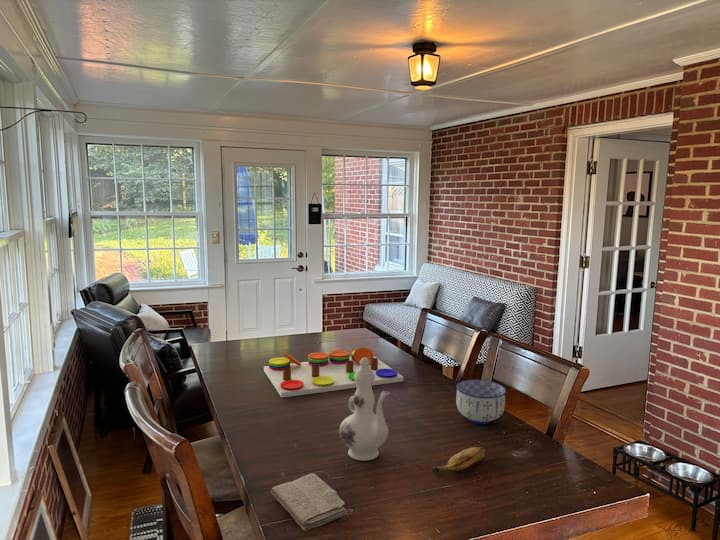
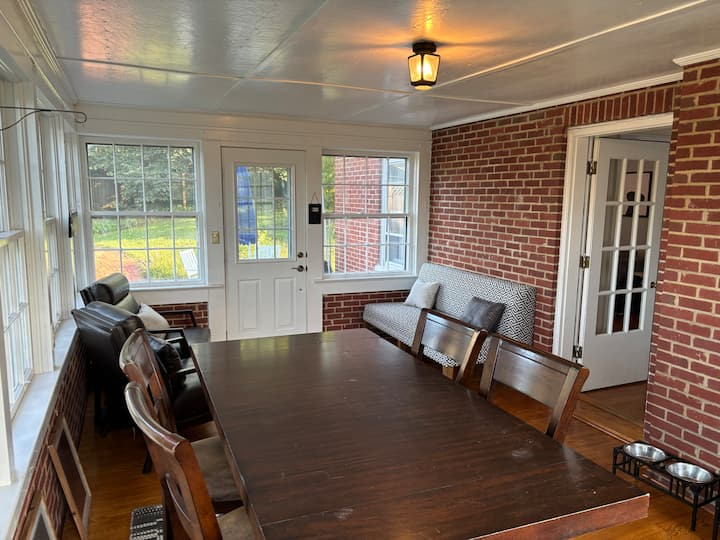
- chinaware (368, 408)
- washcloth (308, 499)
- bowl (480, 403)
- banana (463, 458)
- board game (331, 366)
